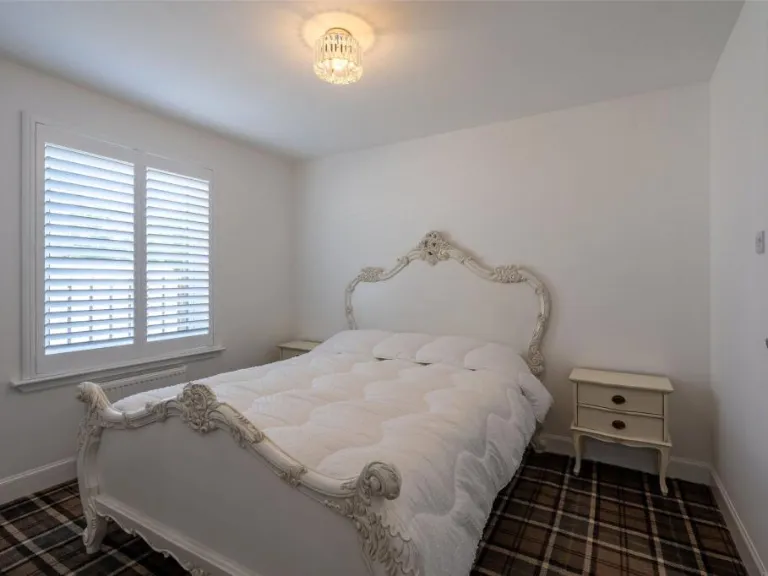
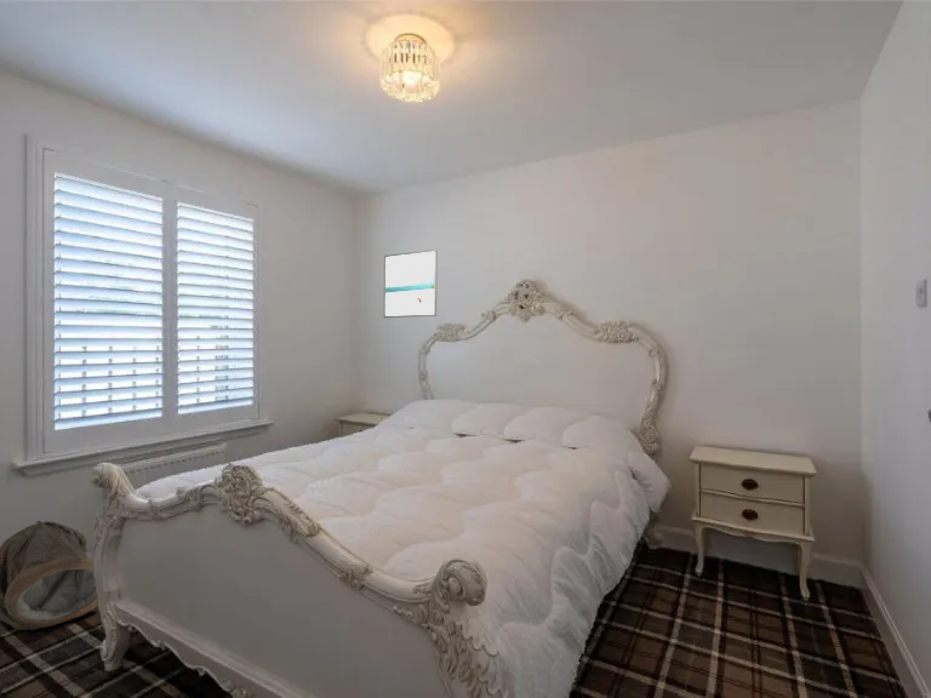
+ bag (53, 577)
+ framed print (409, 284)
